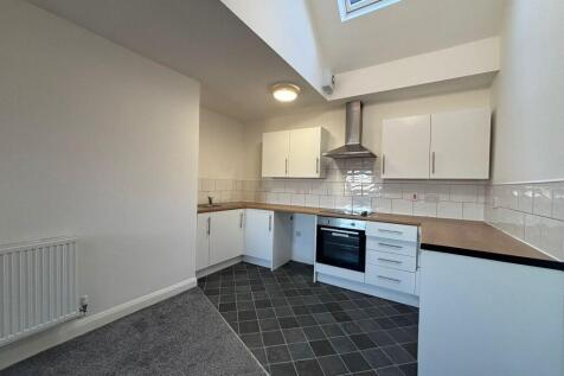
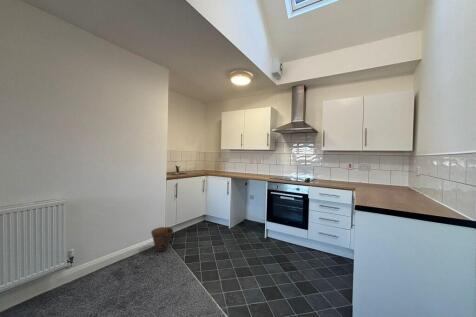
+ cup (162, 240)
